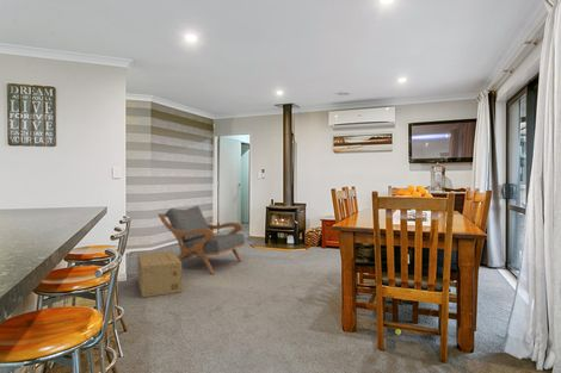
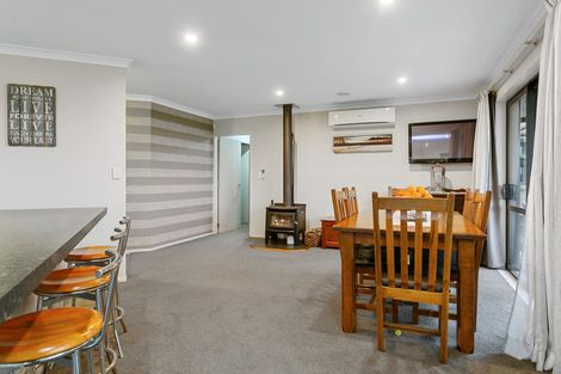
- armchair (203, 236)
- cardboard box (158, 271)
